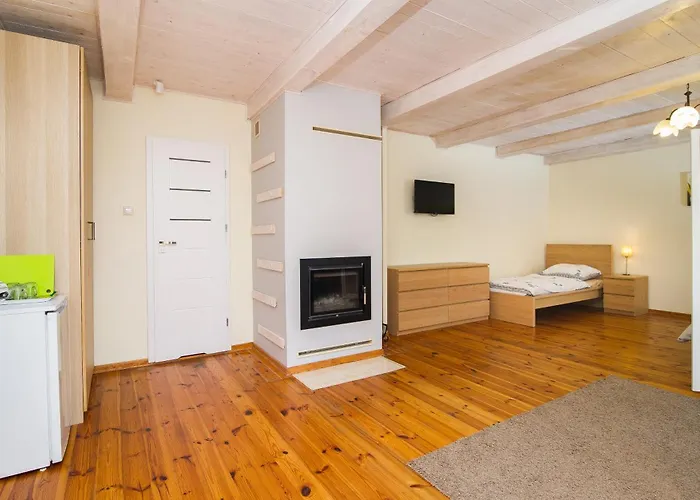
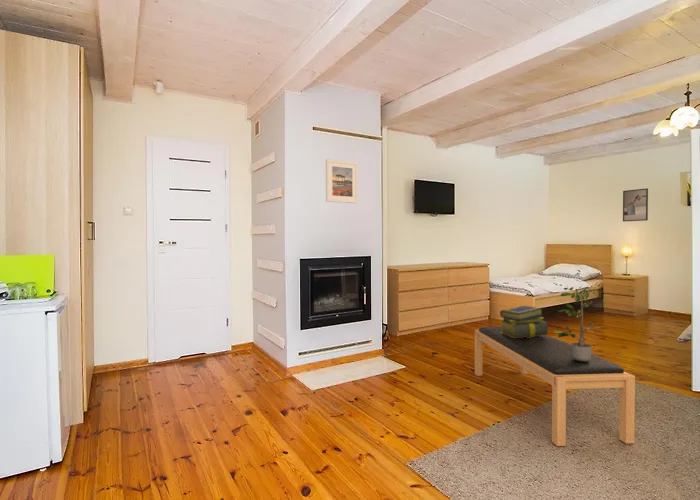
+ potted plant (577, 317)
+ bench (537, 371)
+ stack of books (522, 321)
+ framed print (342, 181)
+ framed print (635, 205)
